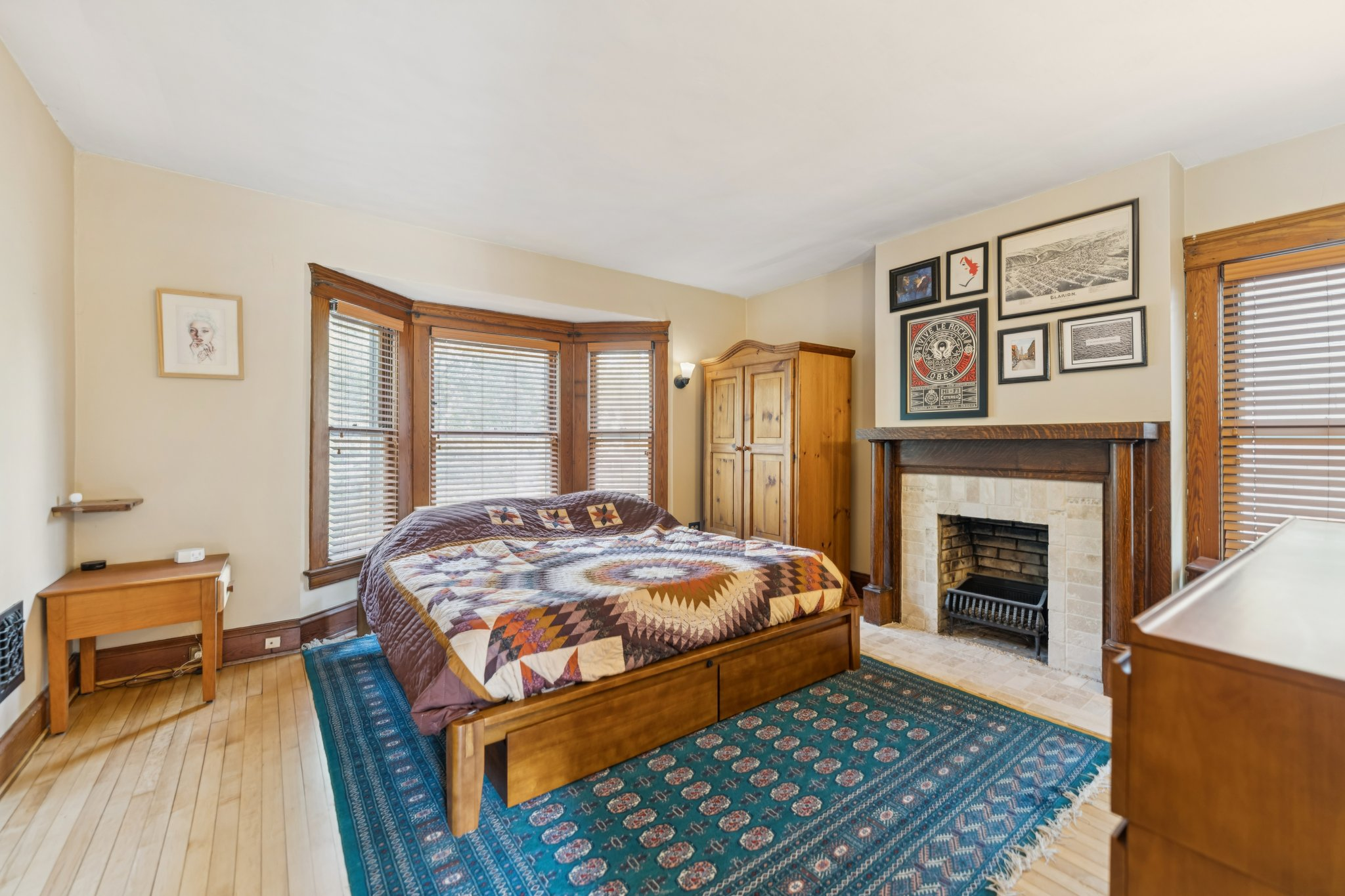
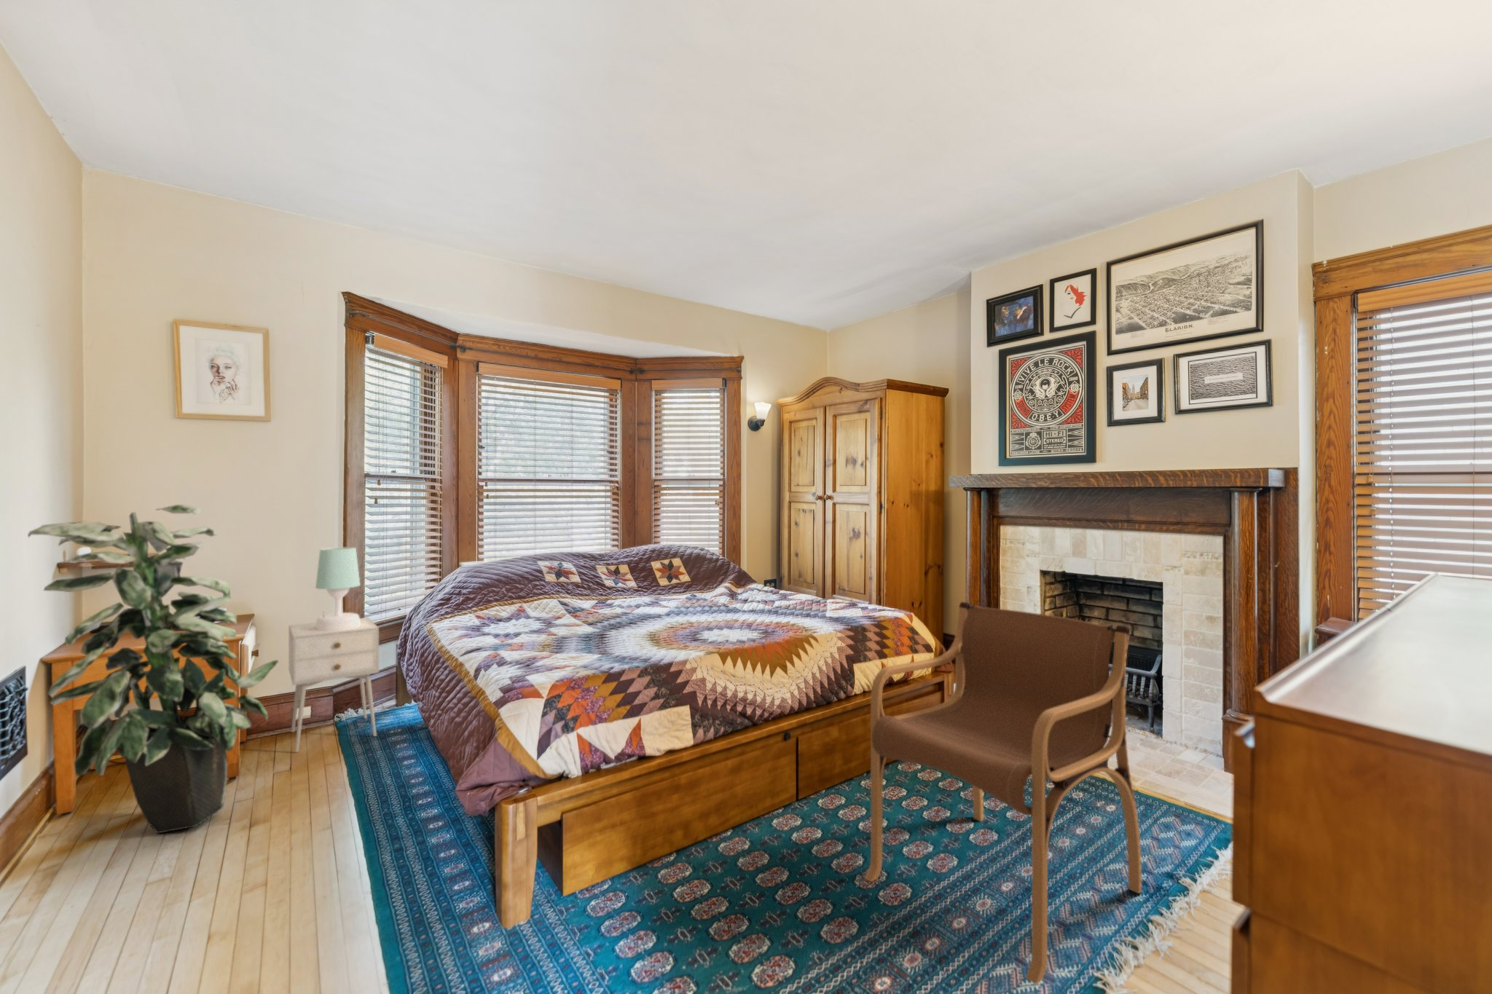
+ nightstand (334, 679)
+ armchair (1001, 751)
+ indoor plant (162, 667)
+ table lamp (338, 587)
